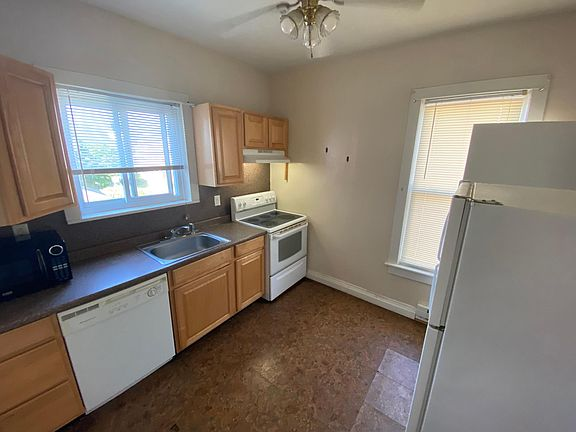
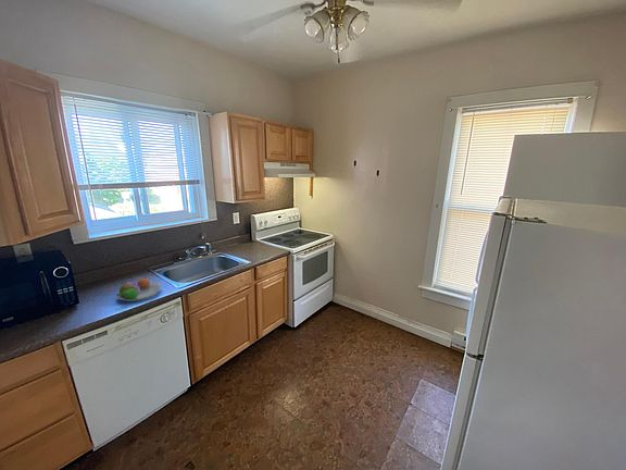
+ fruit bowl (137, 288)
